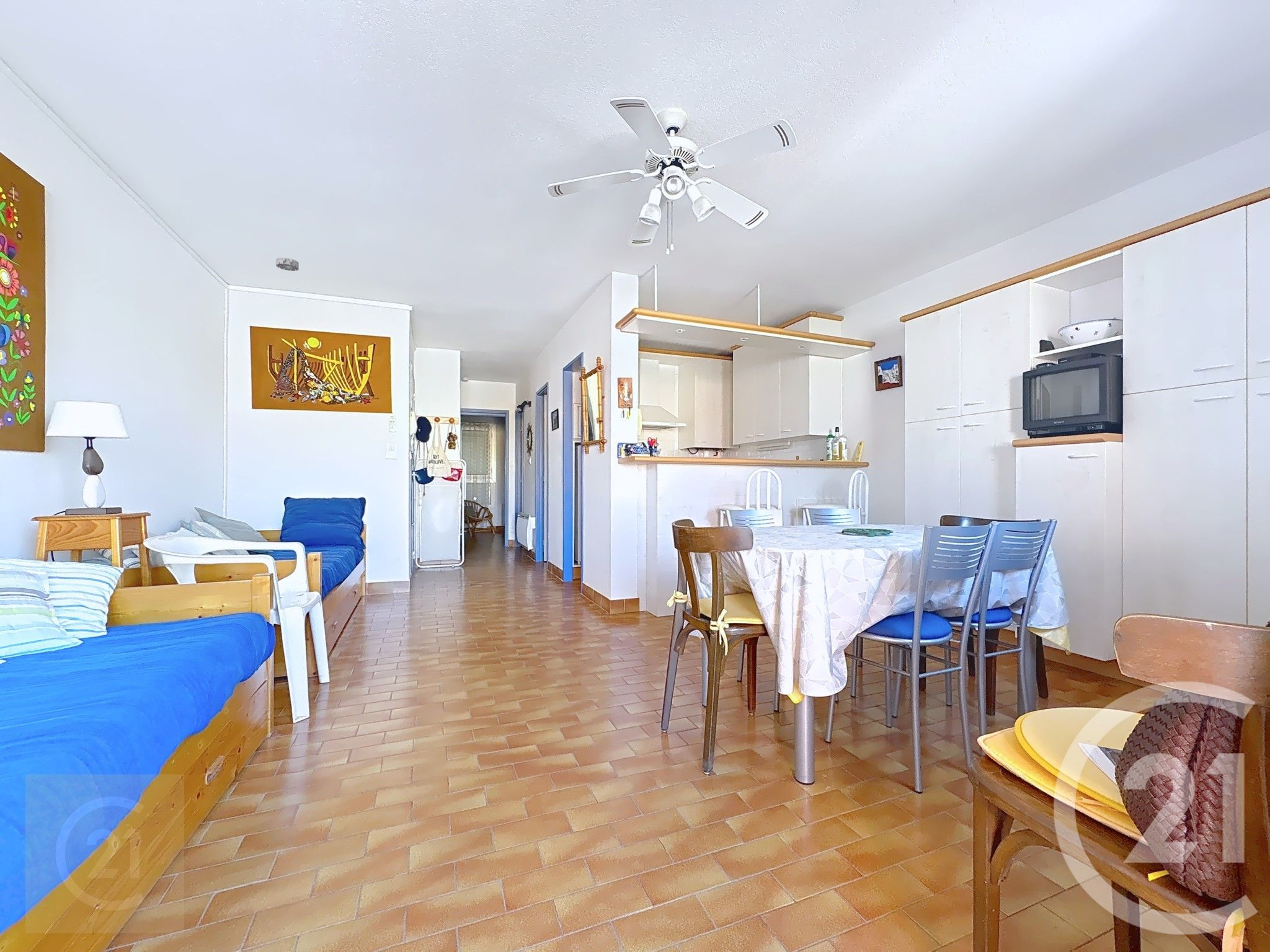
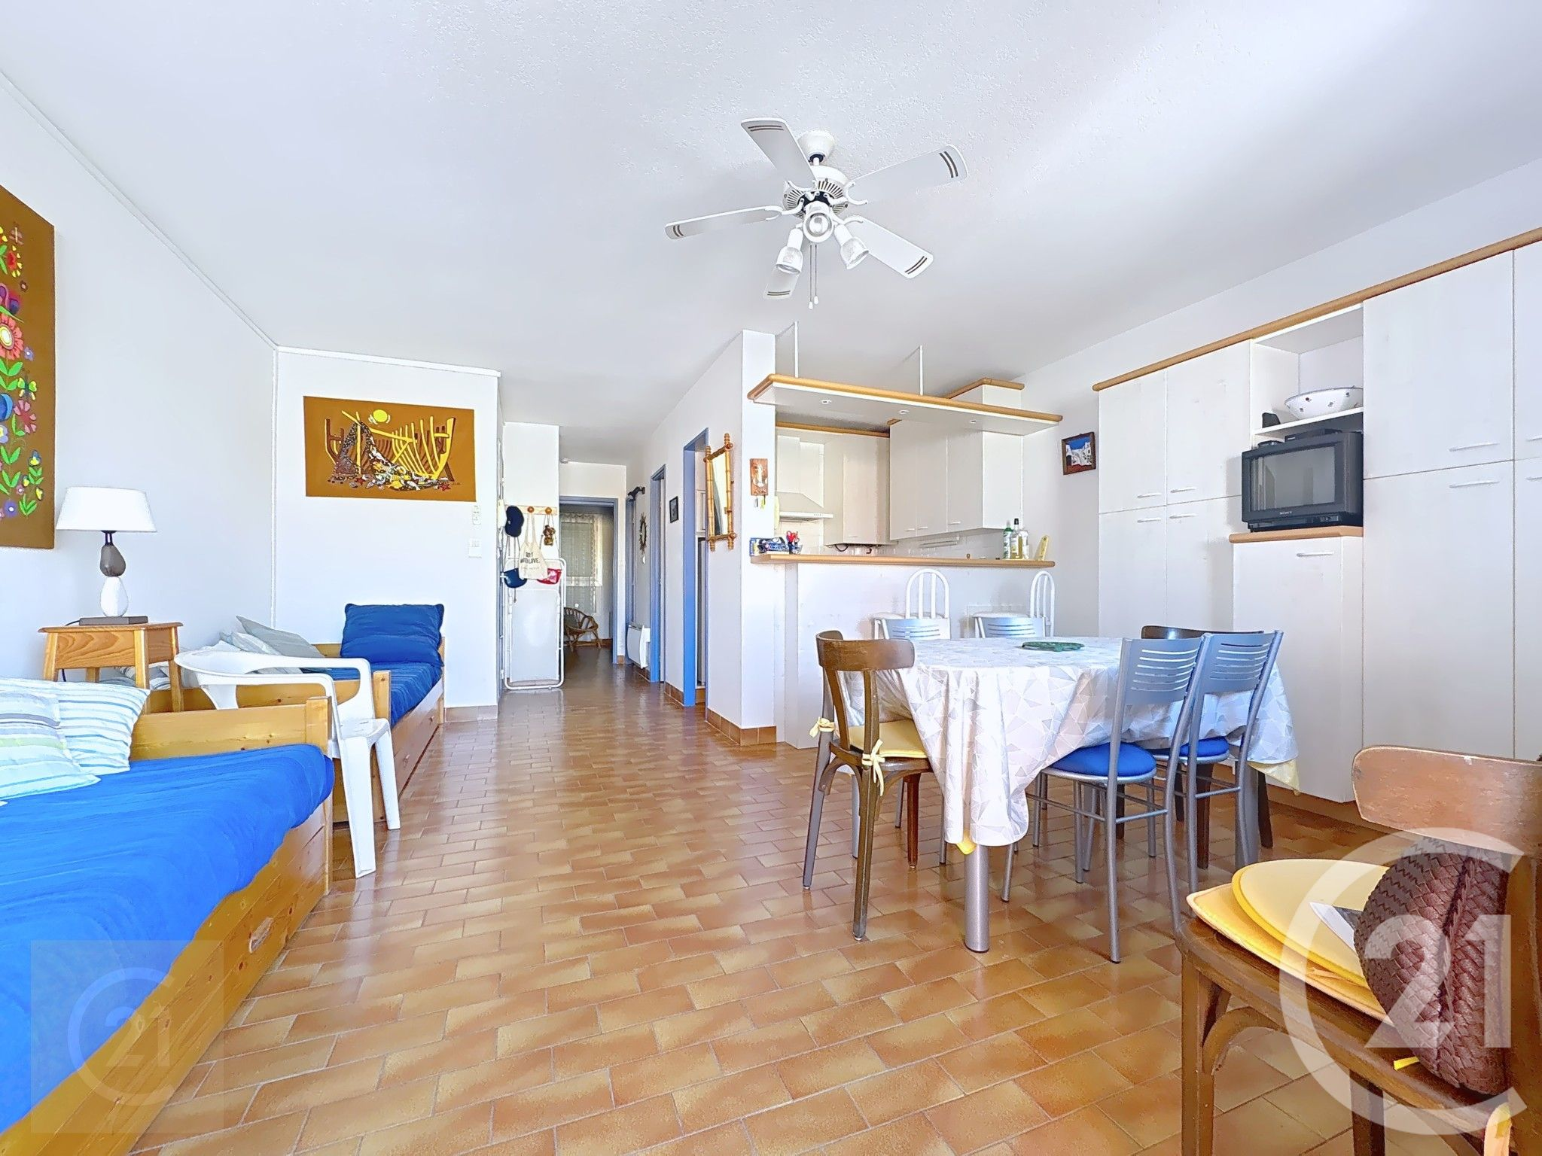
- smoke detector (287, 263)
